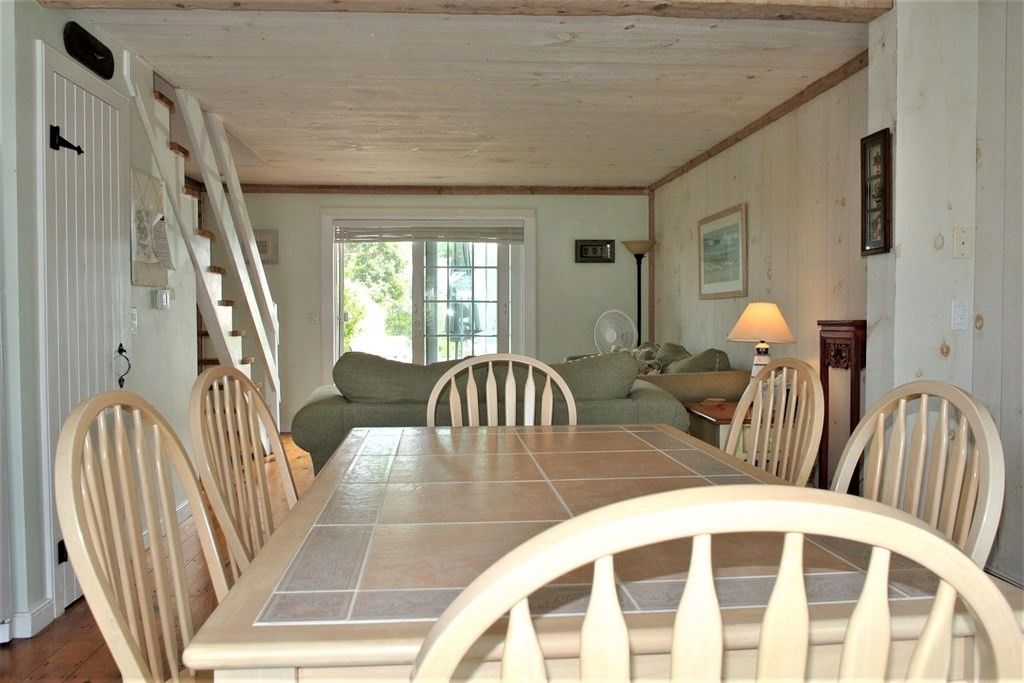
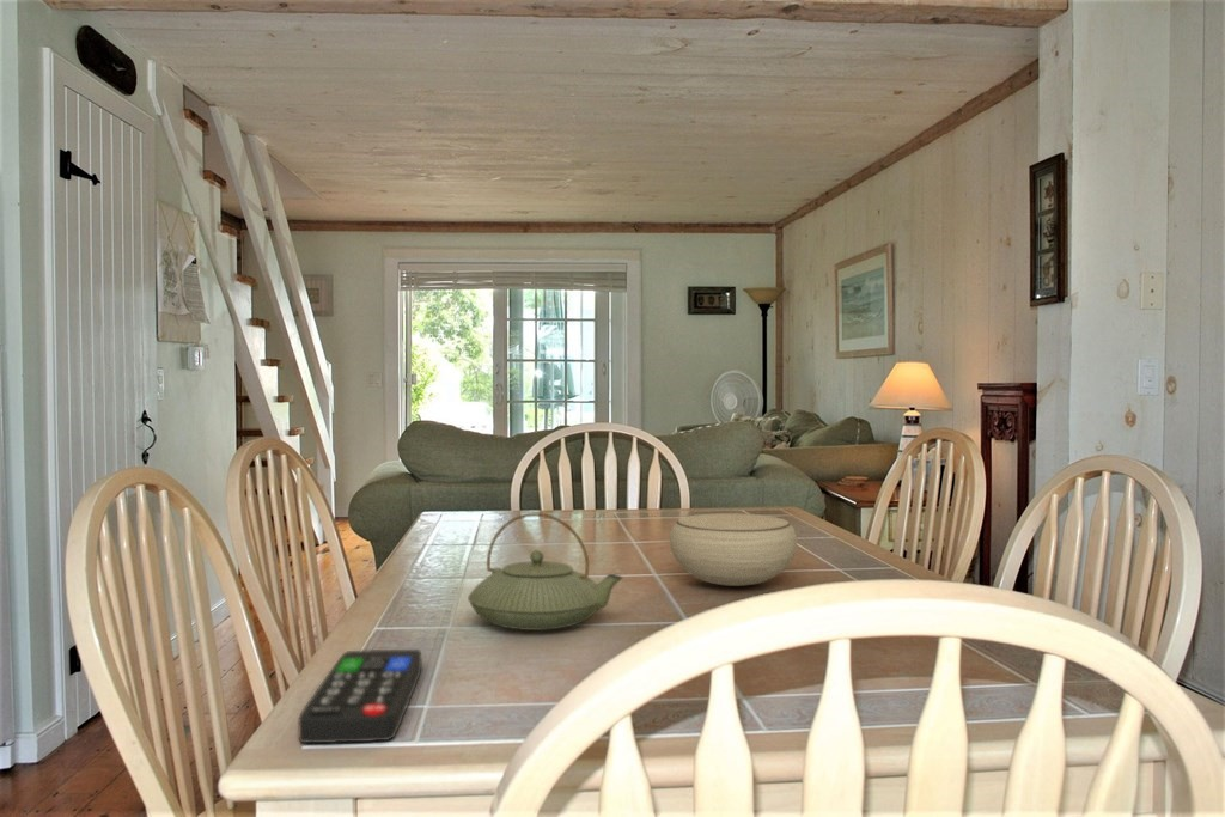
+ remote control (366, 689)
+ bowl (732, 551)
+ teapot (546, 567)
